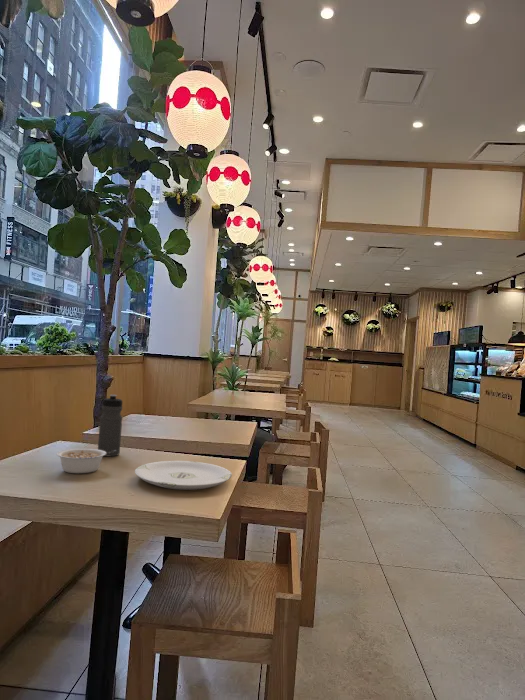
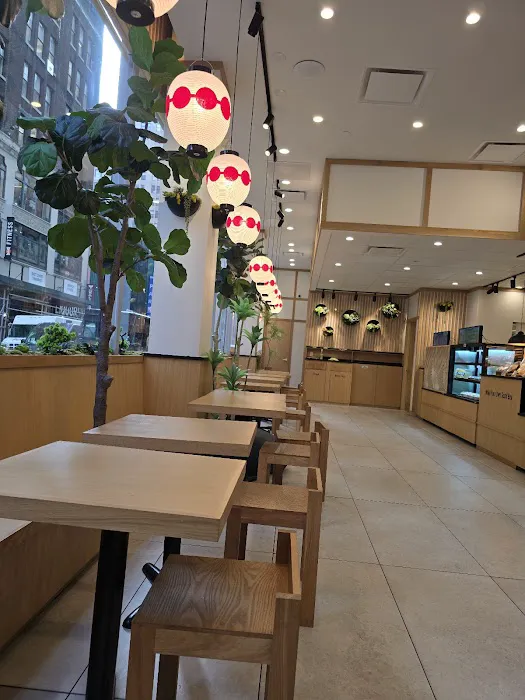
- legume (83, 459)
- plate (183, 475)
- water bottle (110, 424)
